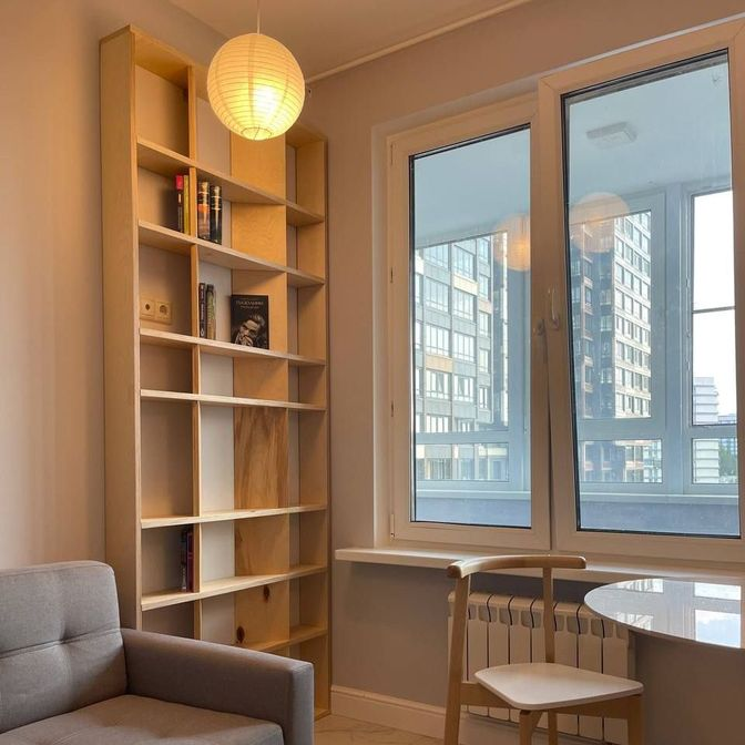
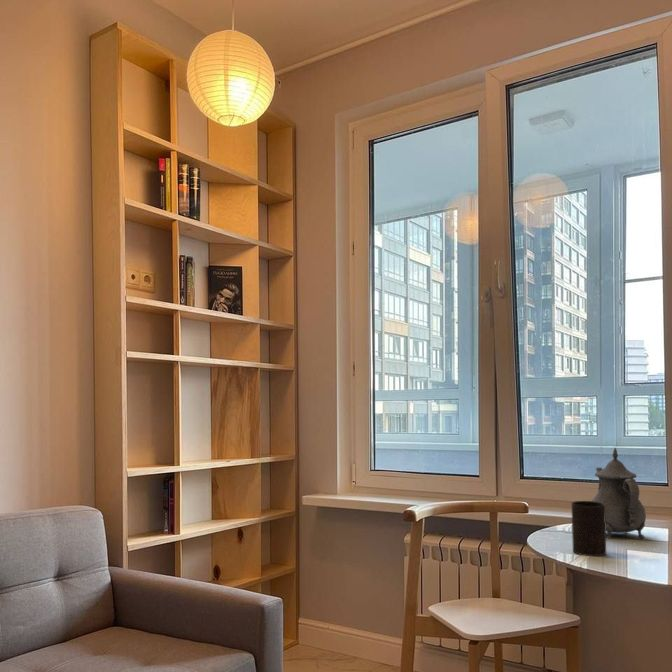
+ cup (588, 527)
+ teapot (616, 491)
